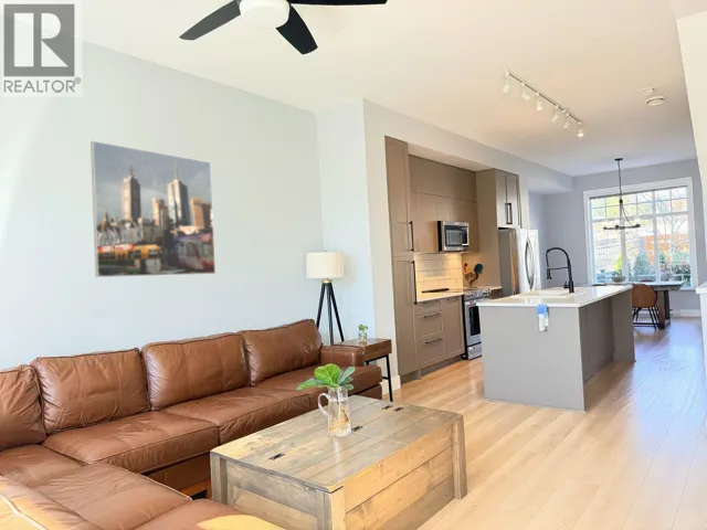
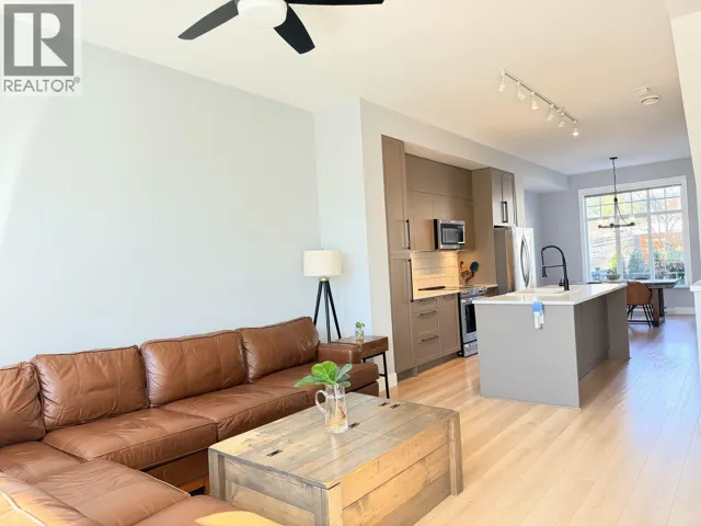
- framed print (158, 213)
